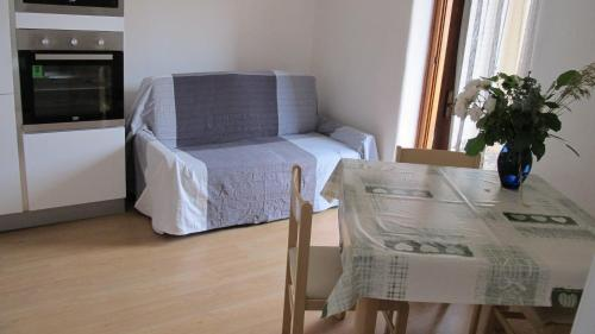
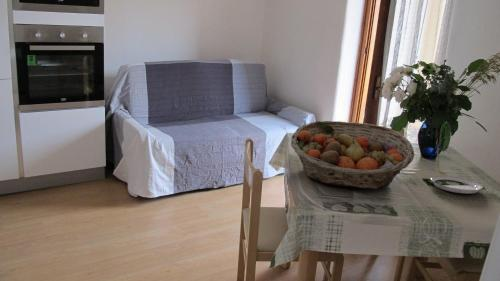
+ plate (447, 147)
+ fruit basket (350, 153)
